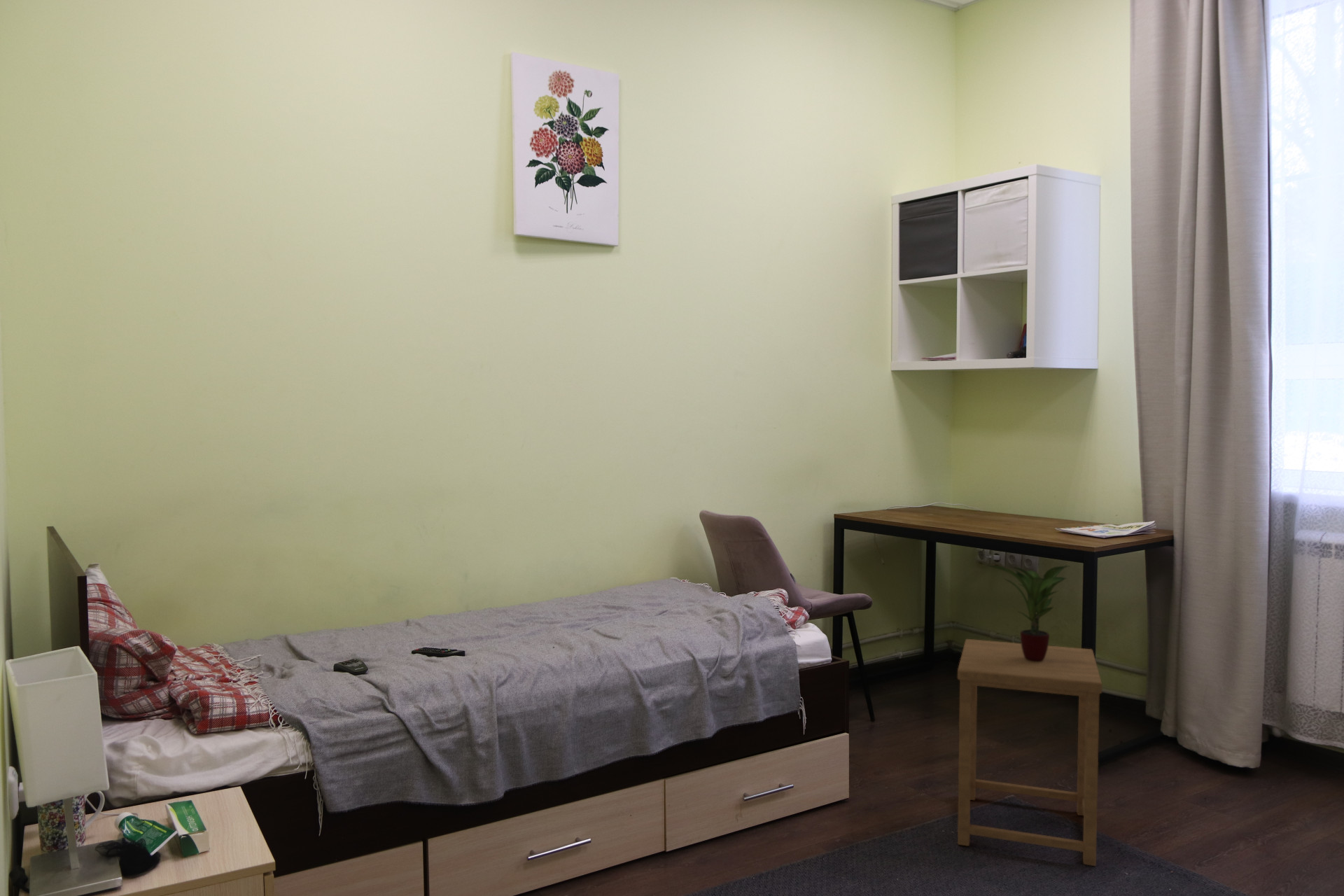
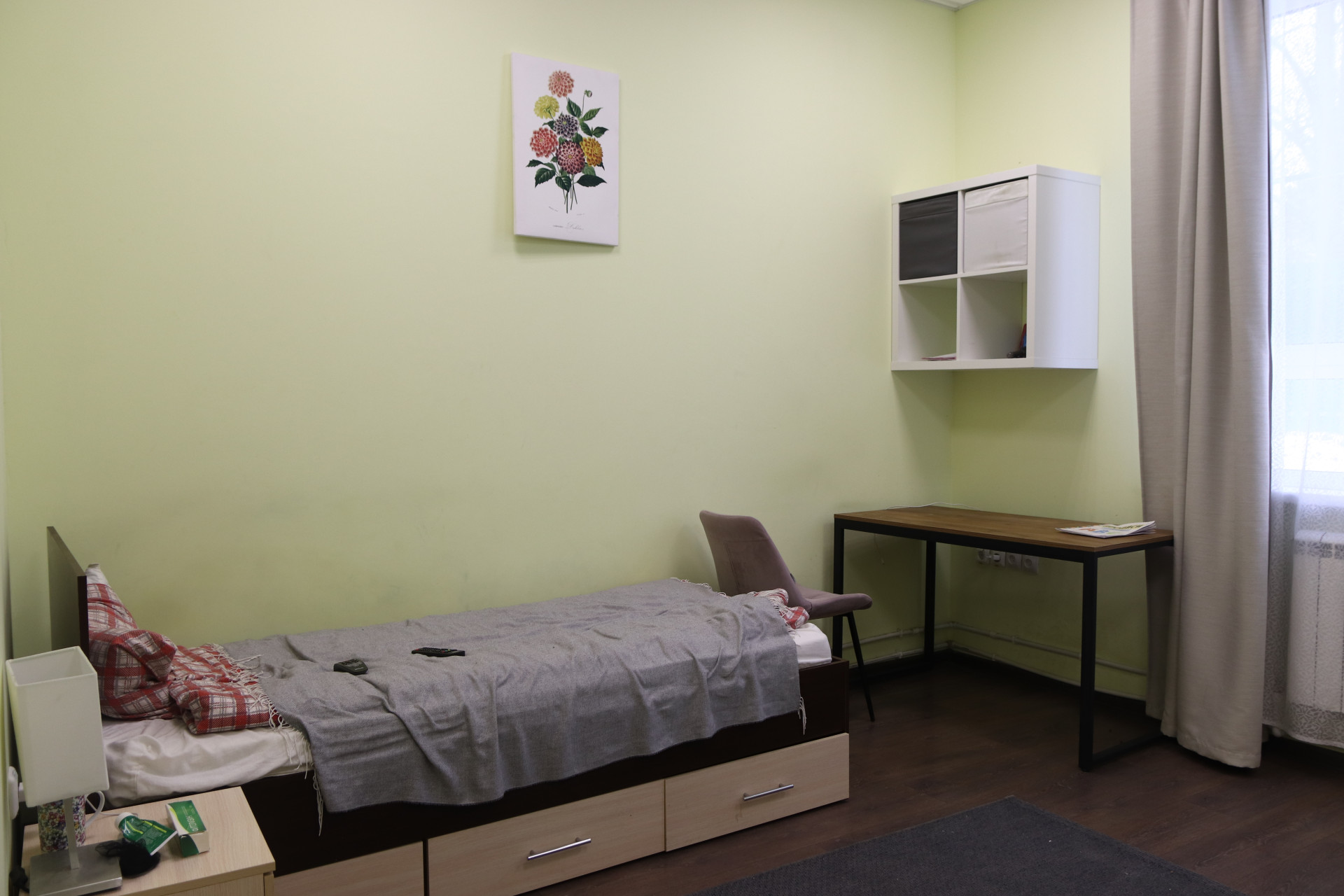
- side table (1020, 785)
- potted plant (1028, 609)
